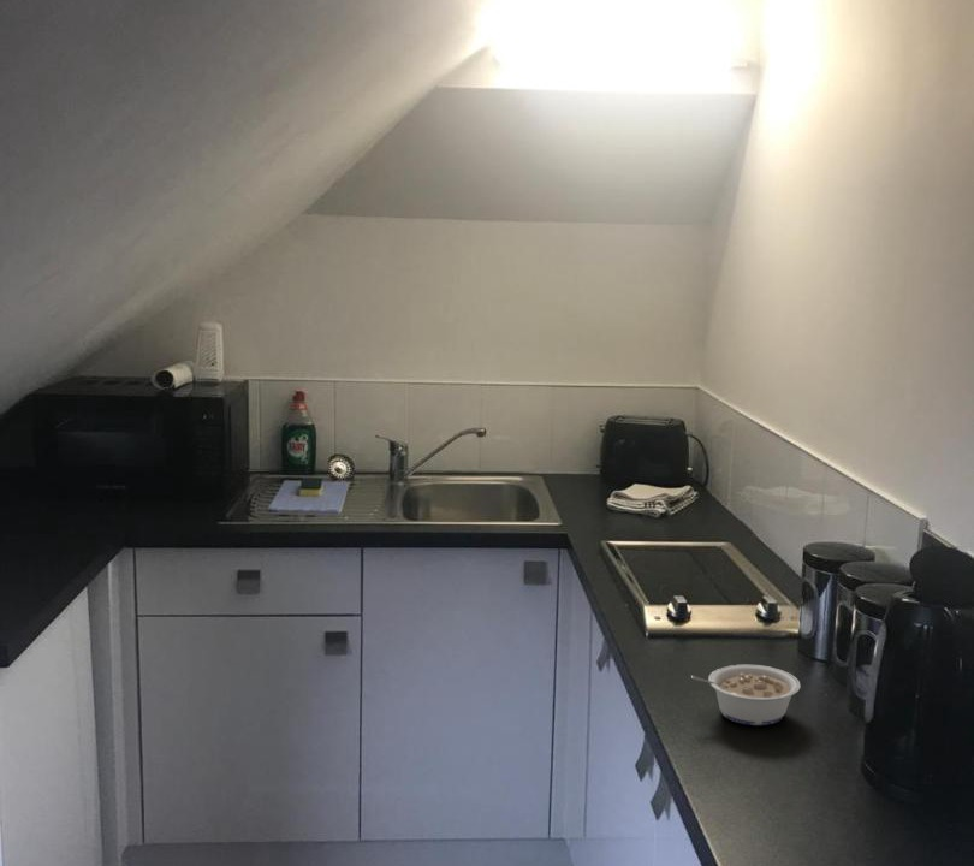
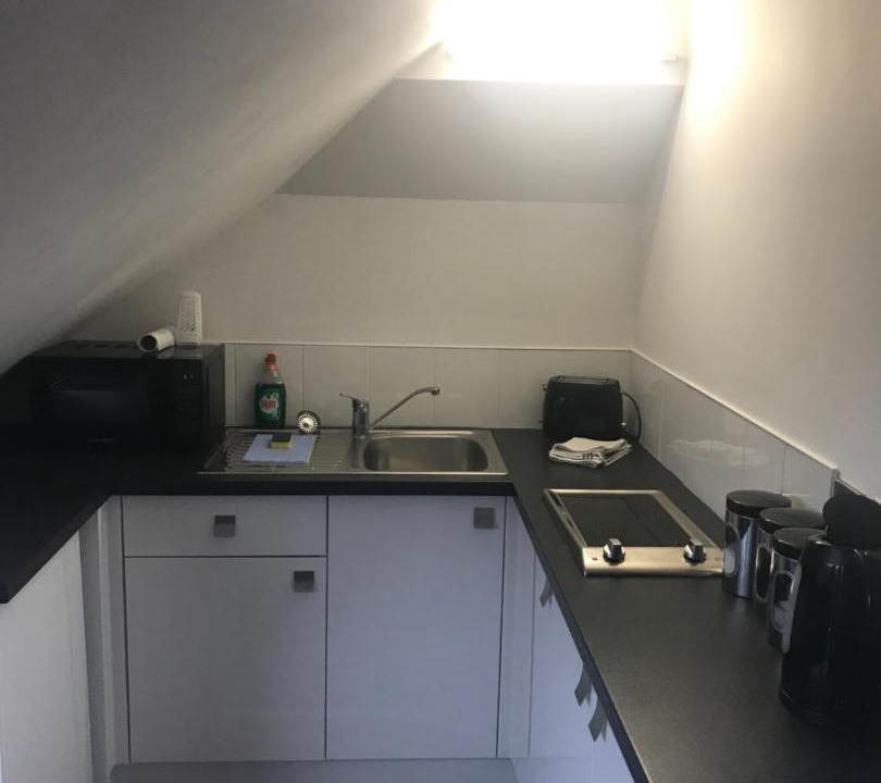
- legume (750, 694)
